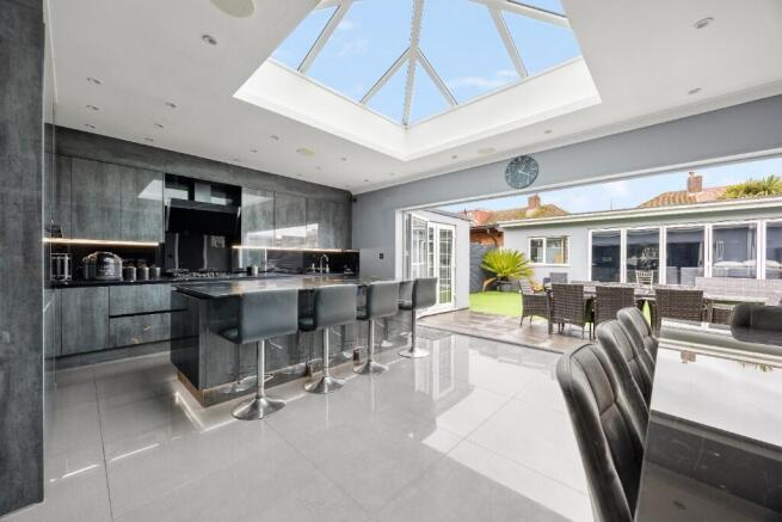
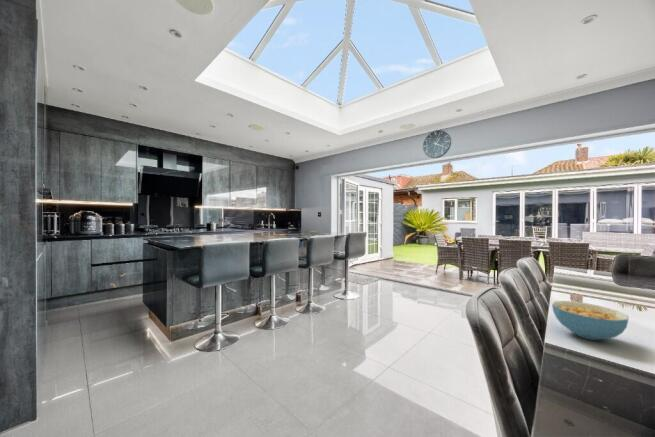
+ cereal bowl (587, 323)
